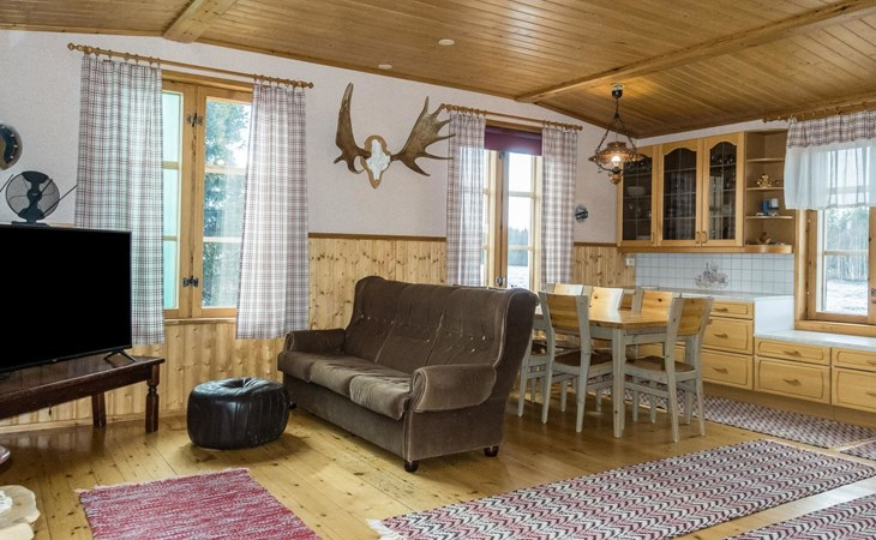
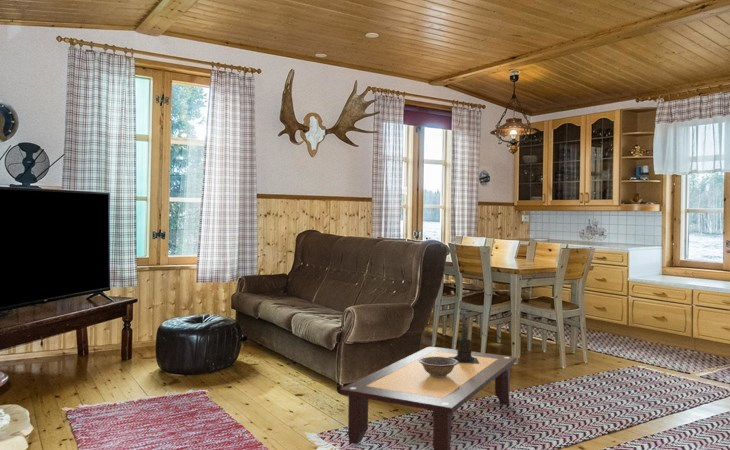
+ coffee table (437, 396)
+ candle holder (463, 332)
+ decorative bowl (438, 367)
